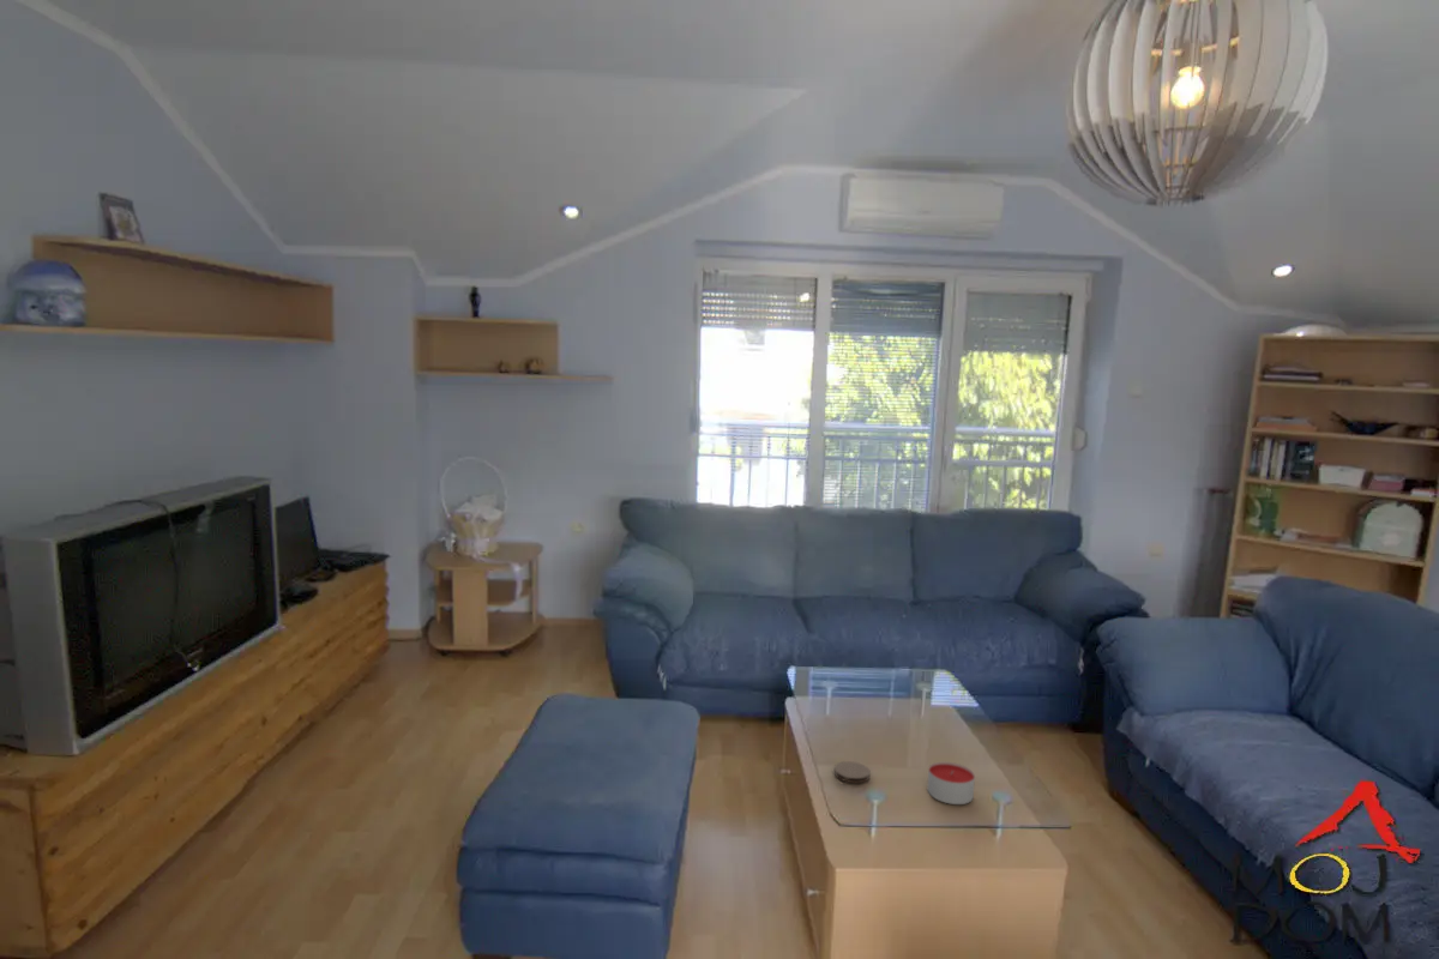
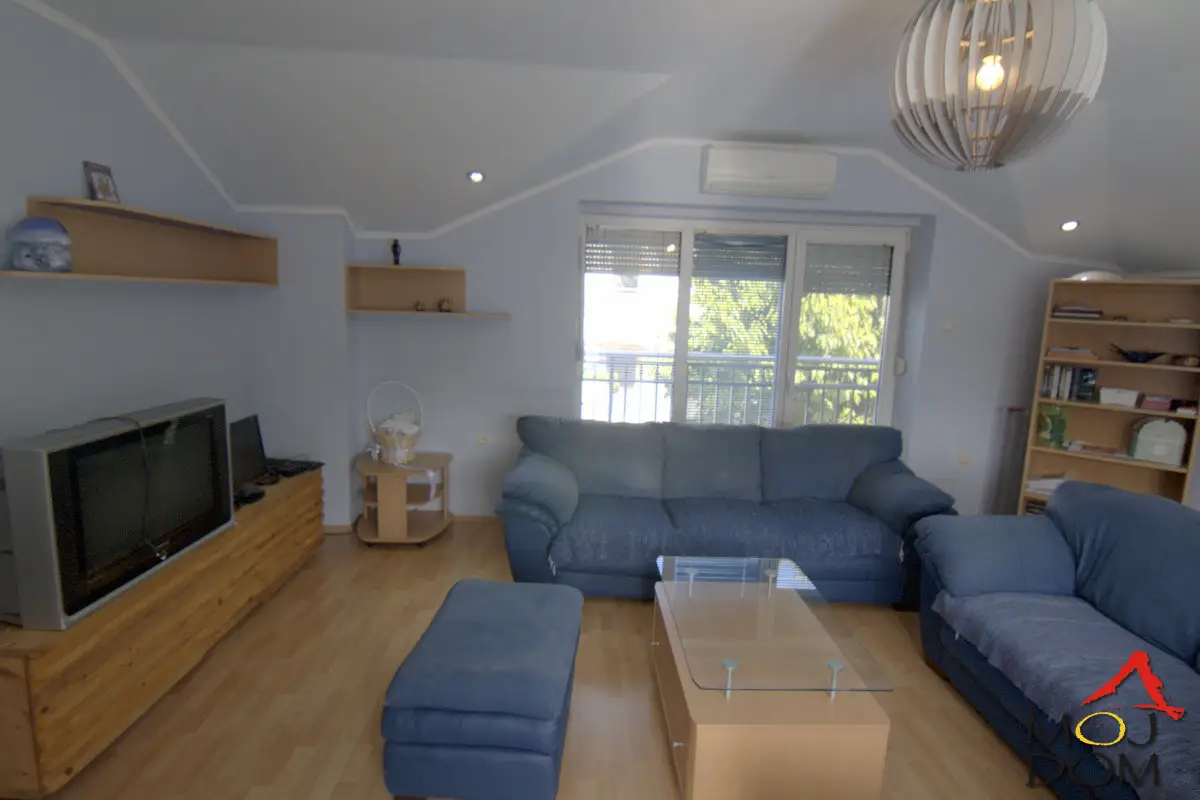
- candle (950, 782)
- coaster (851, 771)
